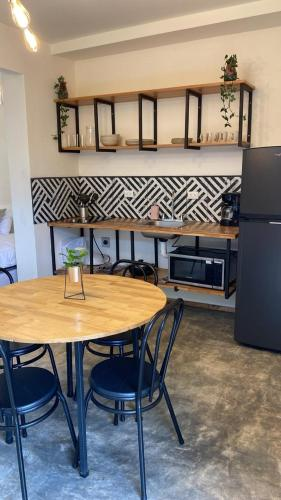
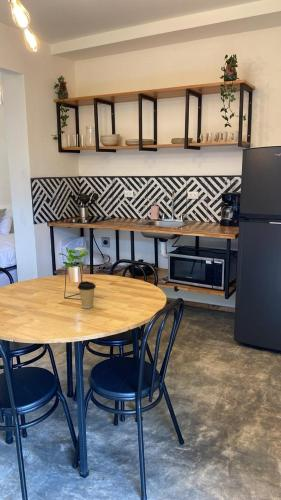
+ coffee cup (87, 294)
